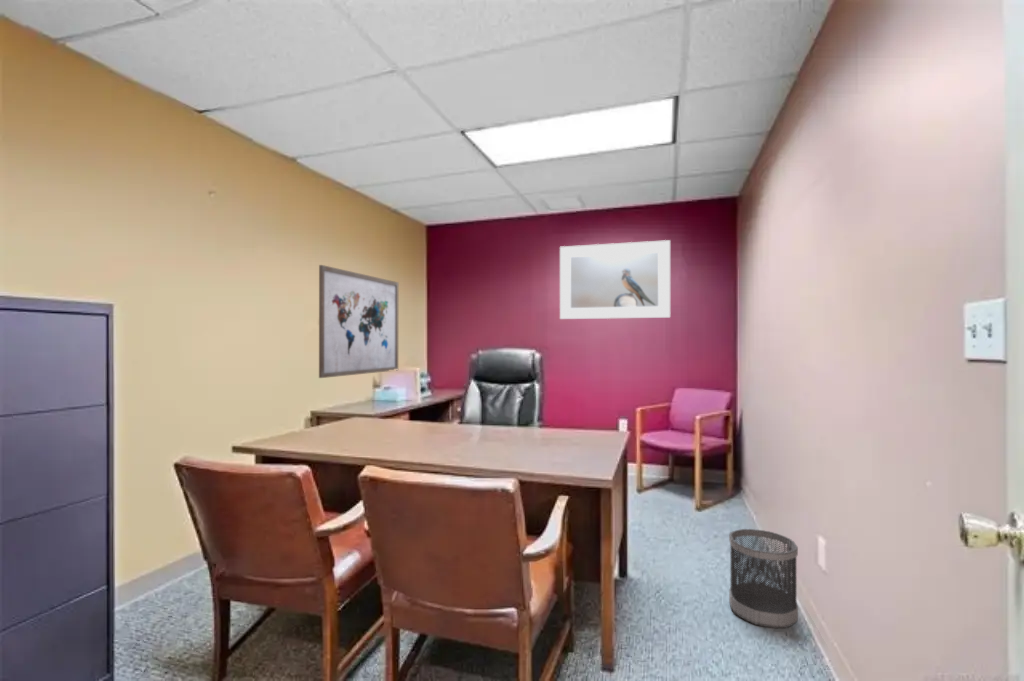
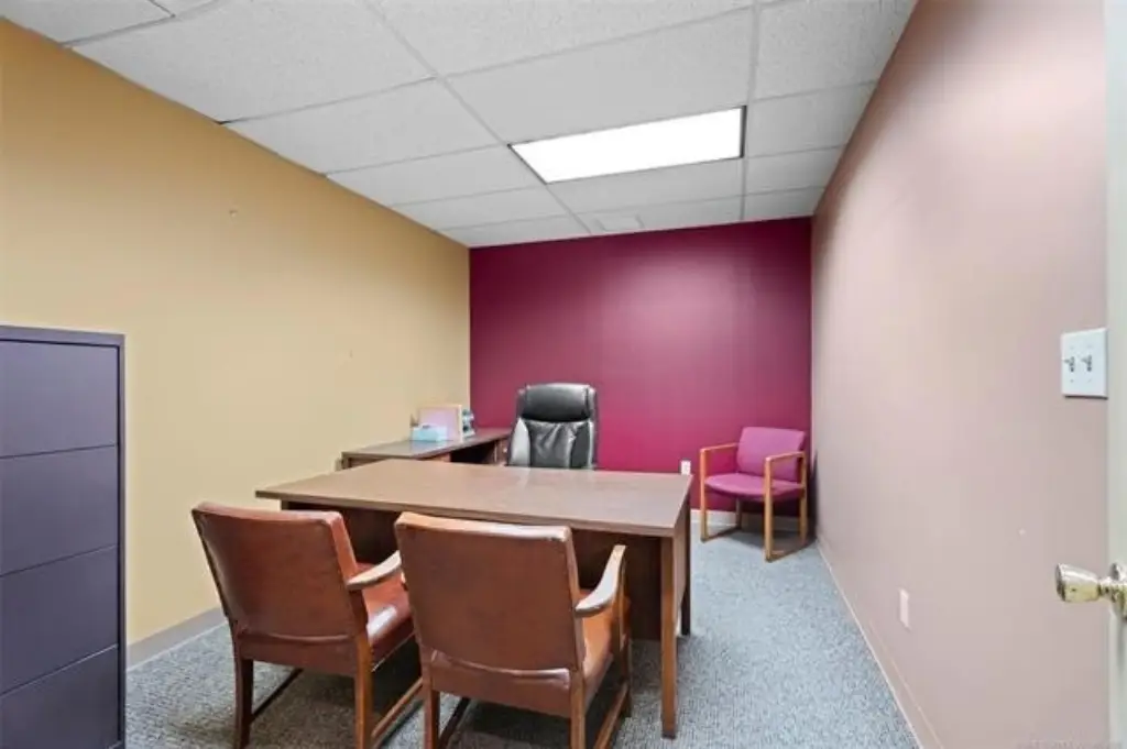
- wall art (363, 324)
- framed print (613, 281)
- wastebasket (762, 575)
